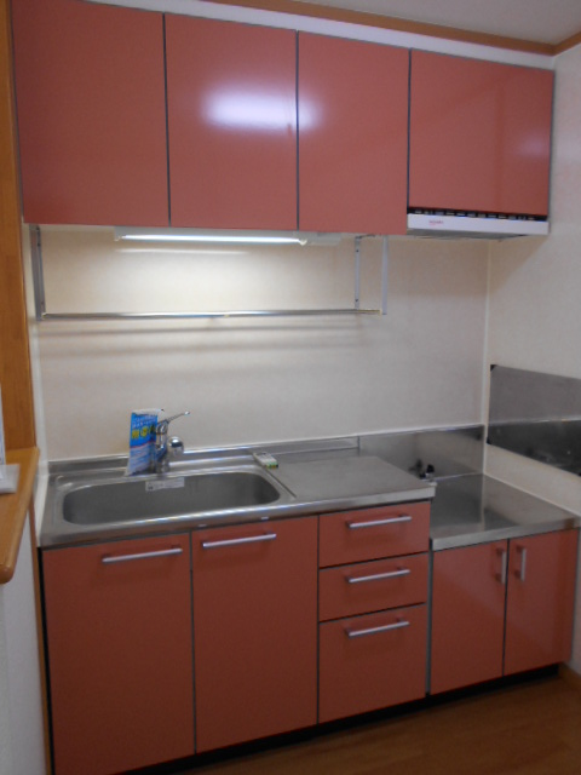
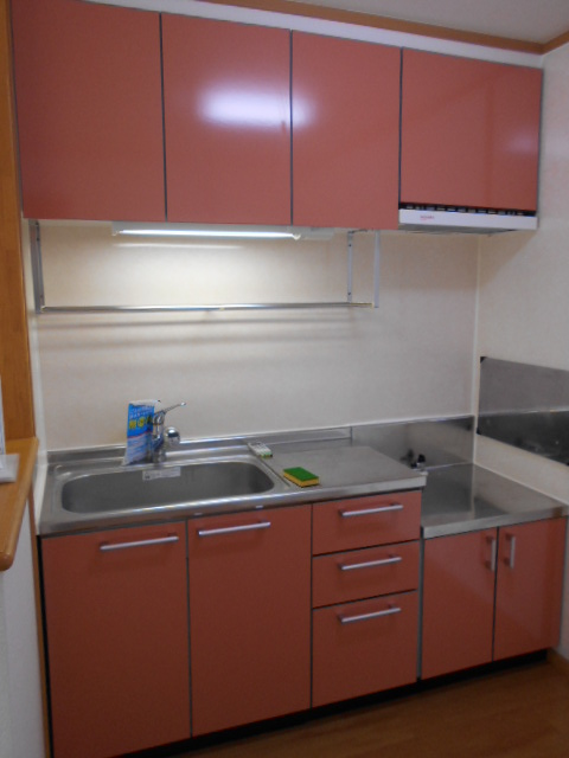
+ dish sponge (300, 476)
